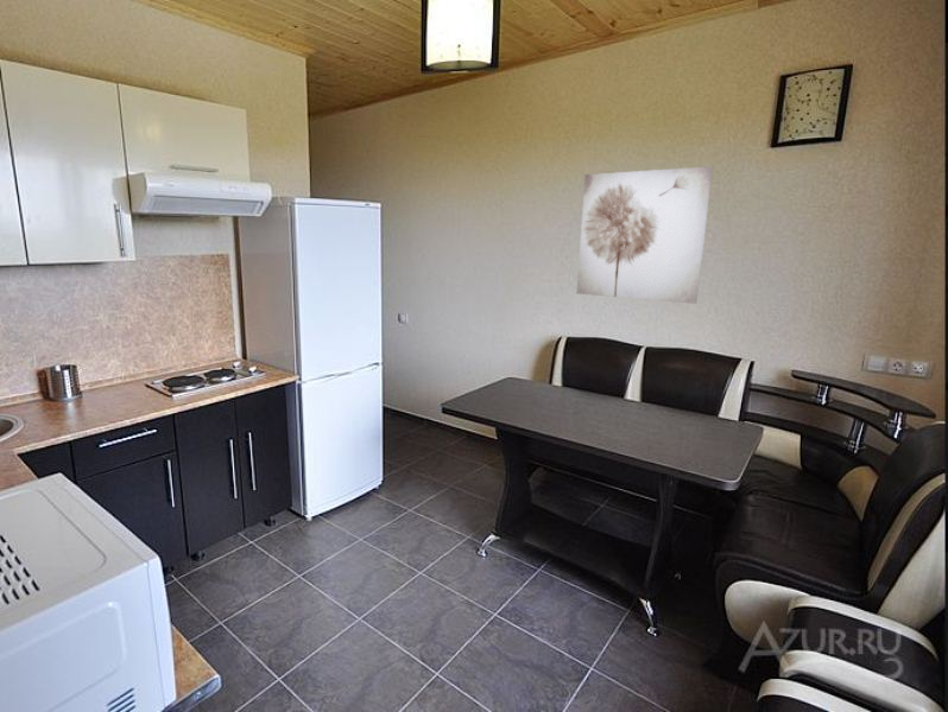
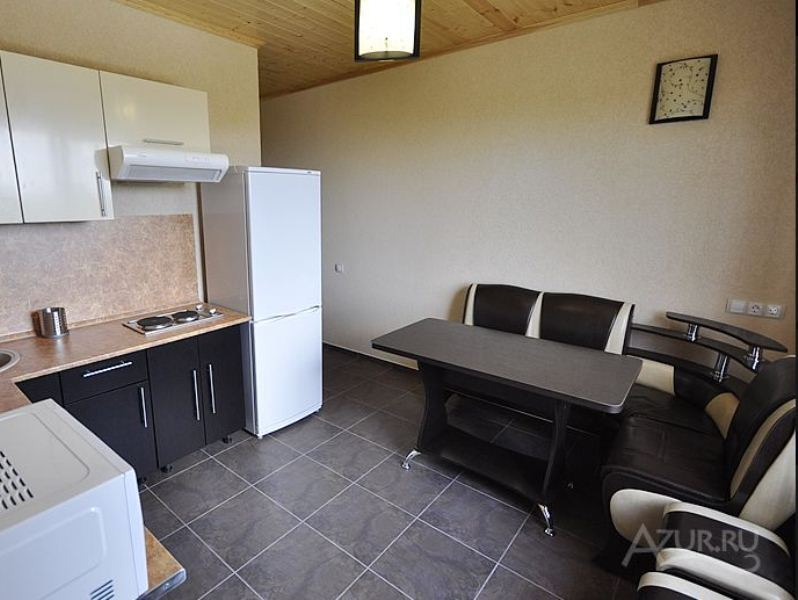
- wall art (638, 236)
